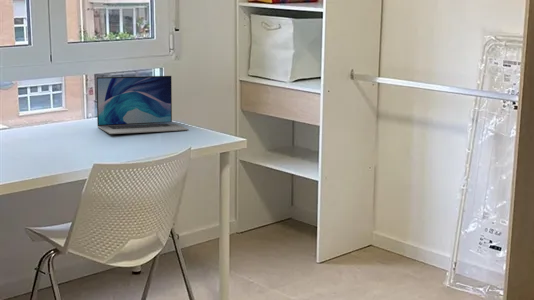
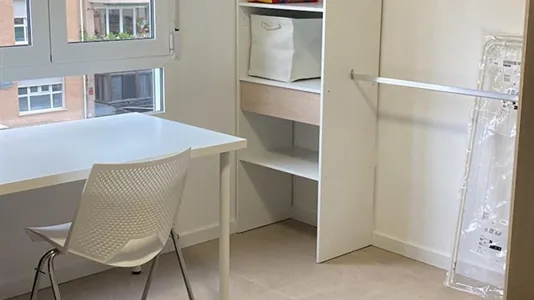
- laptop (142, 103)
